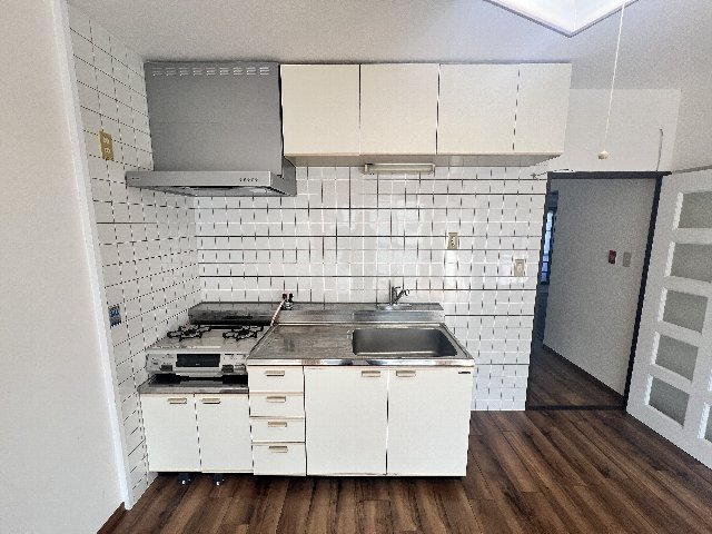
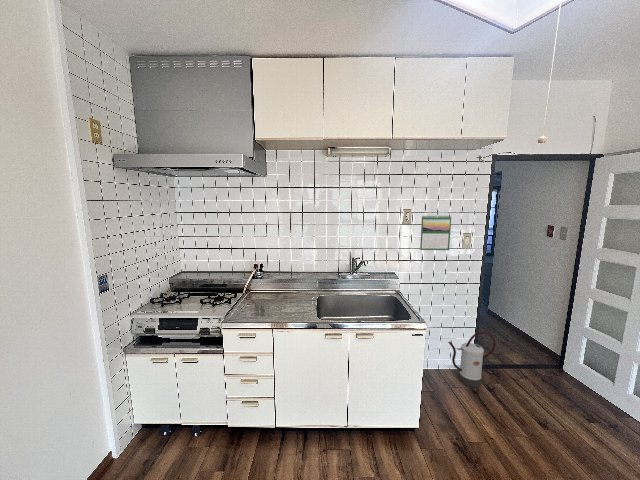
+ watering can (470, 356)
+ calendar (435, 232)
